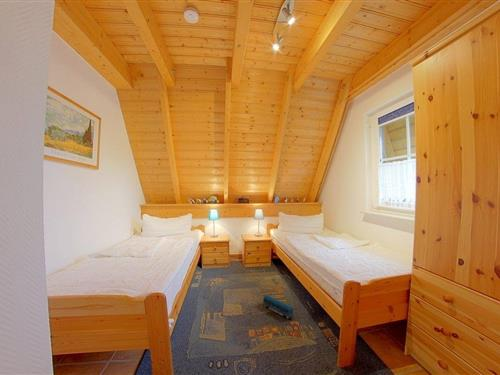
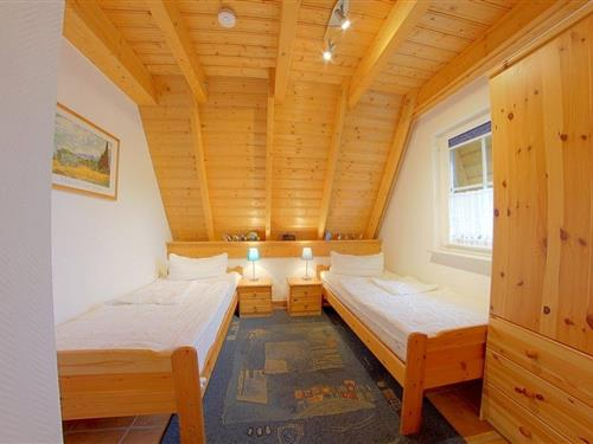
- toy train (277, 306)
